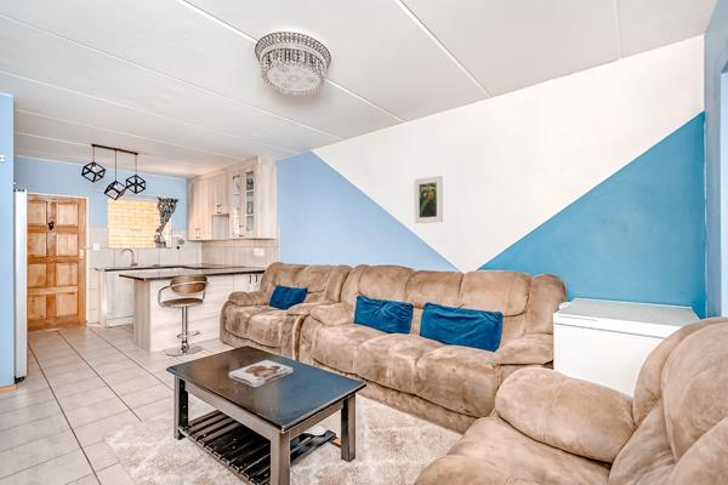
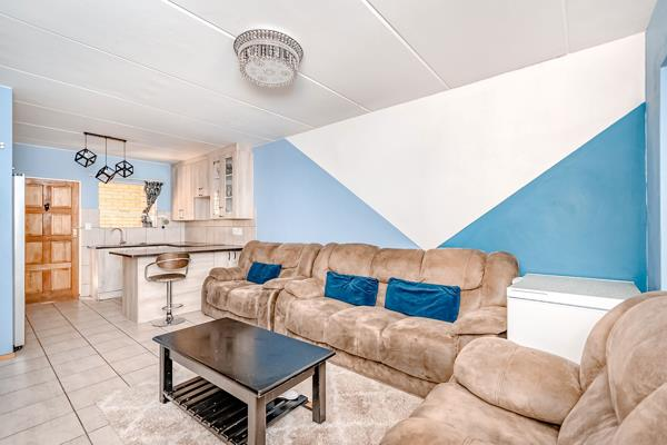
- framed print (427, 200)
- board game (261, 372)
